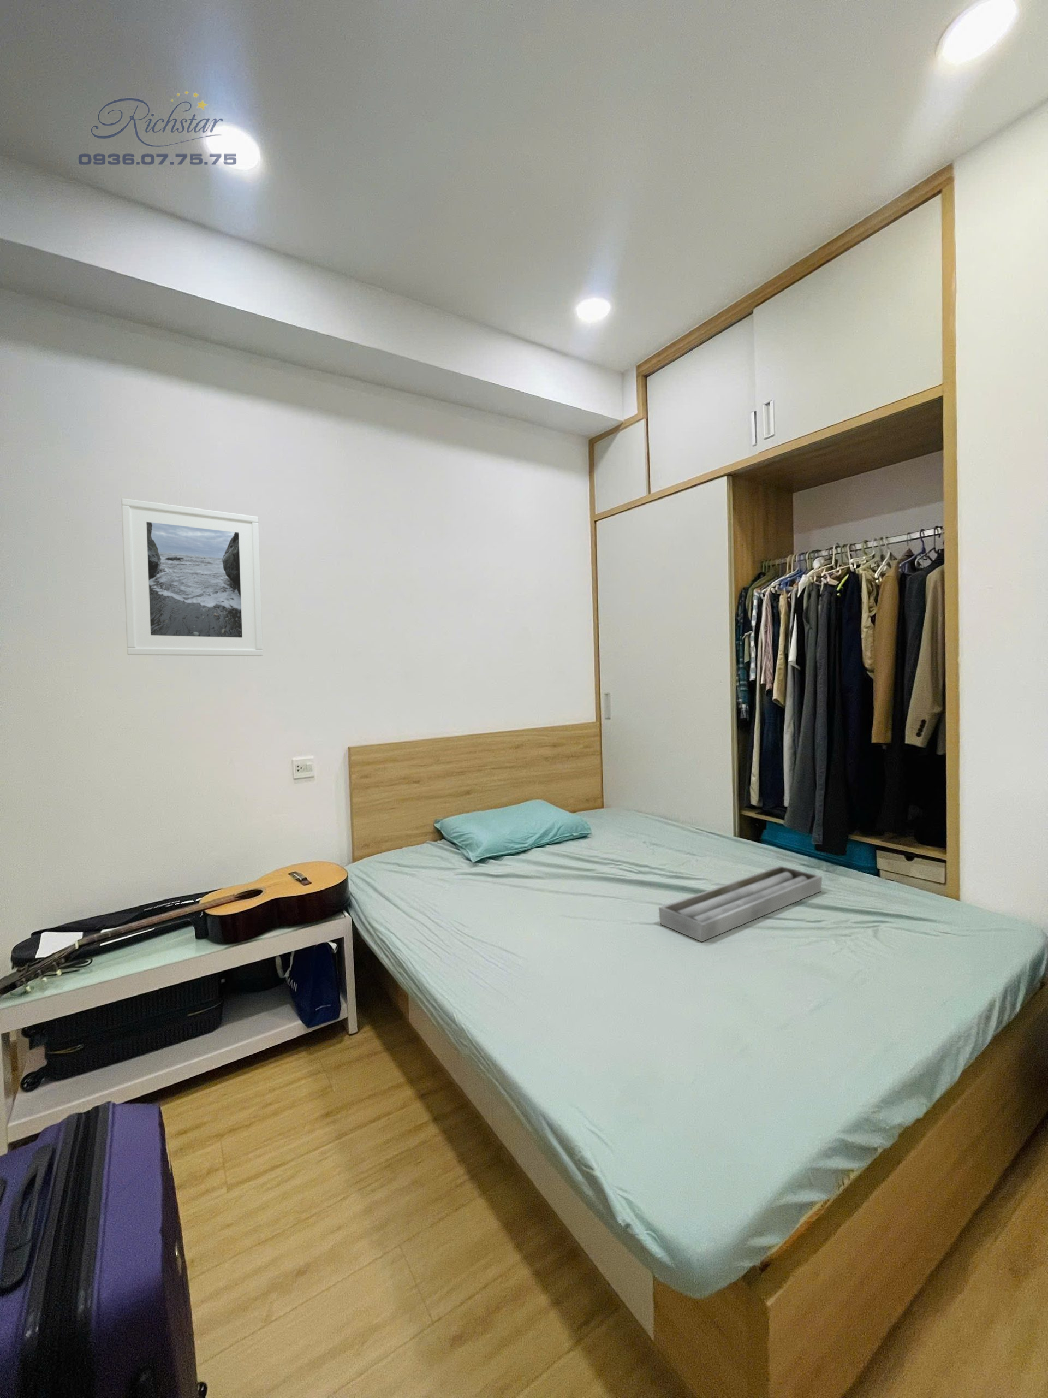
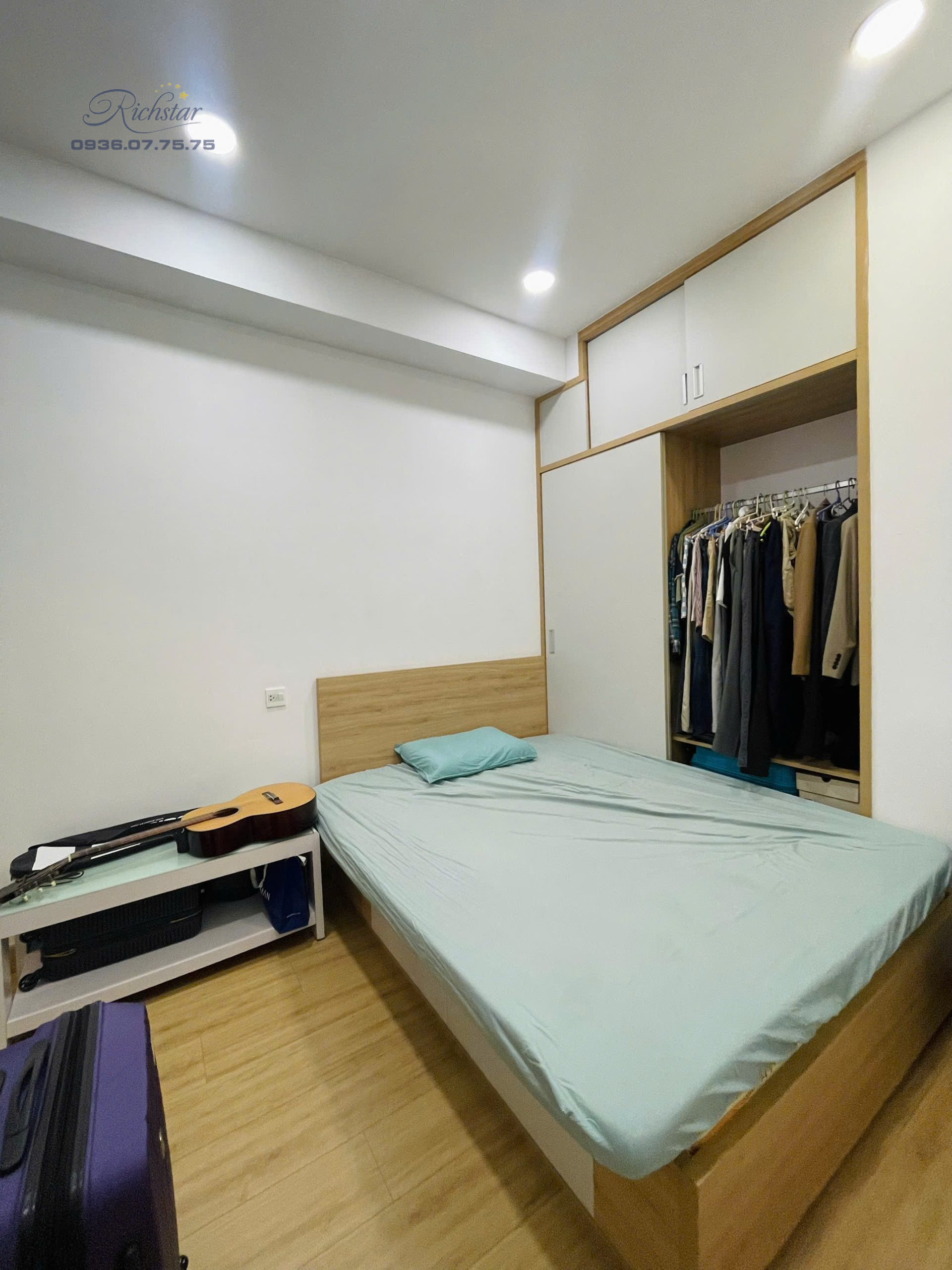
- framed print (196, 582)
- tray (746, 898)
